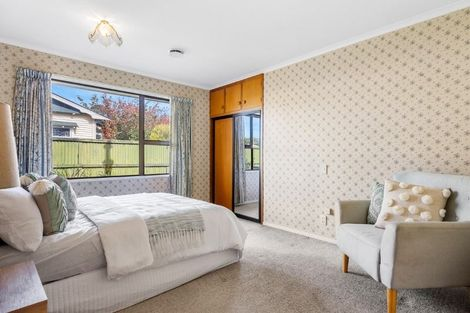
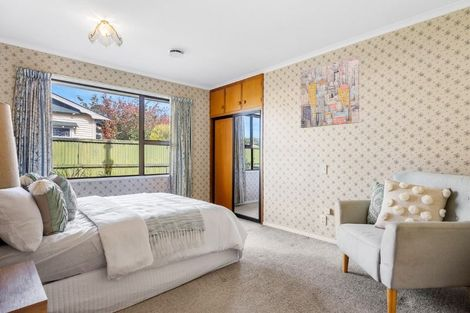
+ wall art (327, 95)
